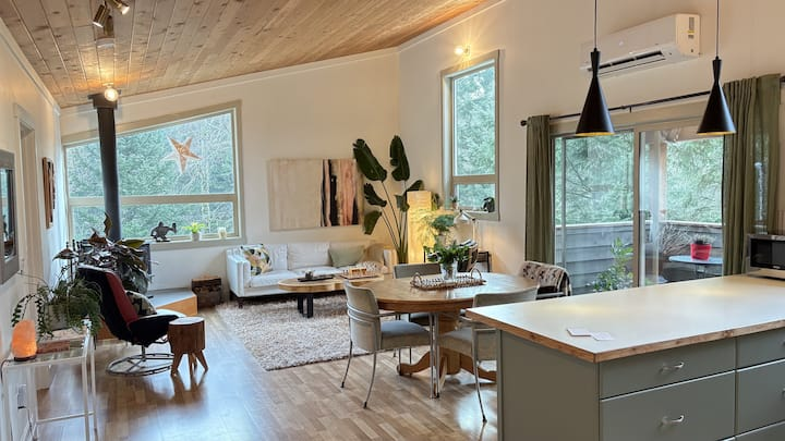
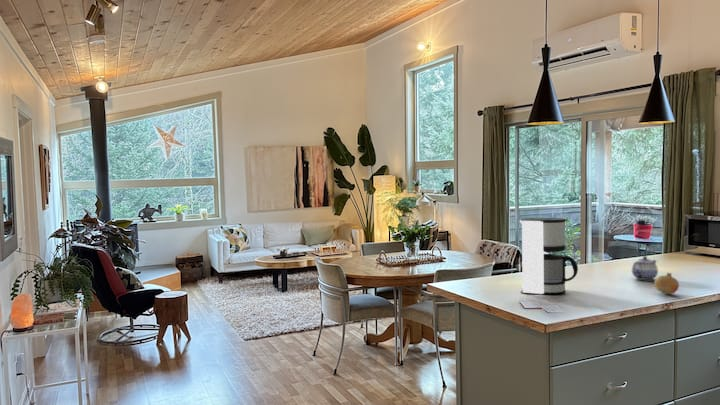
+ teapot (644, 267)
+ coffee maker (549, 255)
+ fruit (666, 283)
